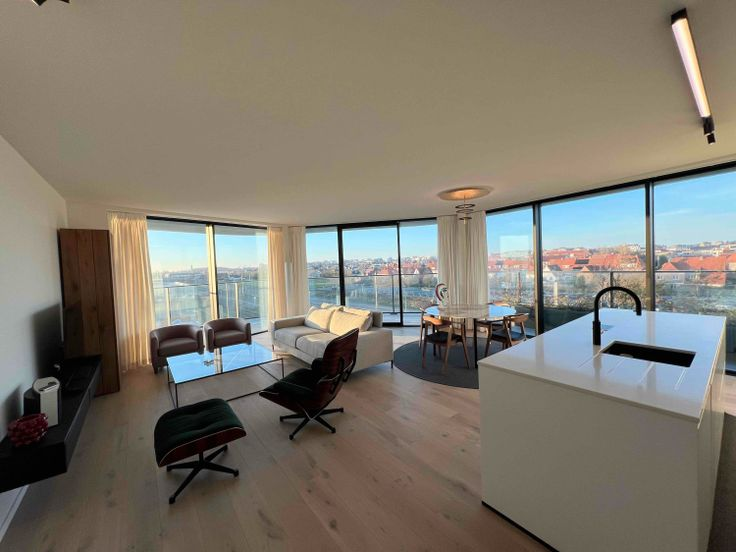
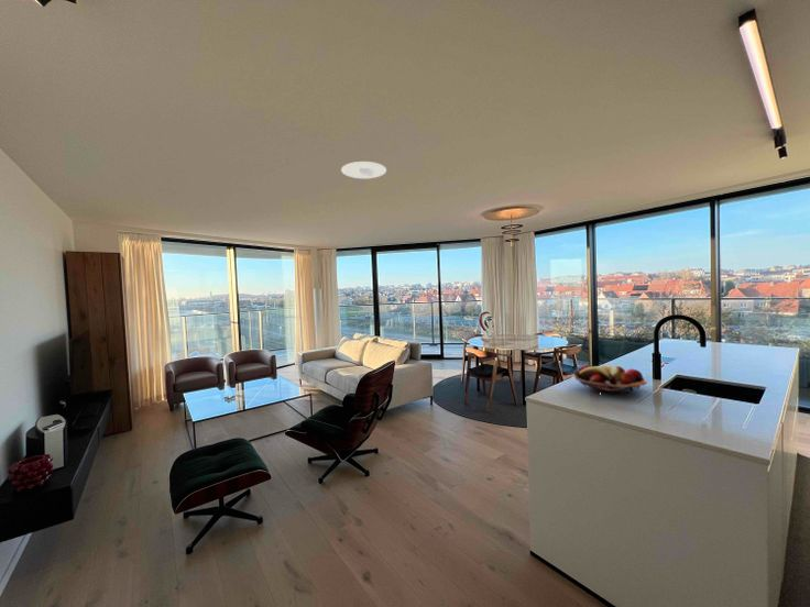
+ recessed light (363, 168)
+ fruit basket (609, 377)
